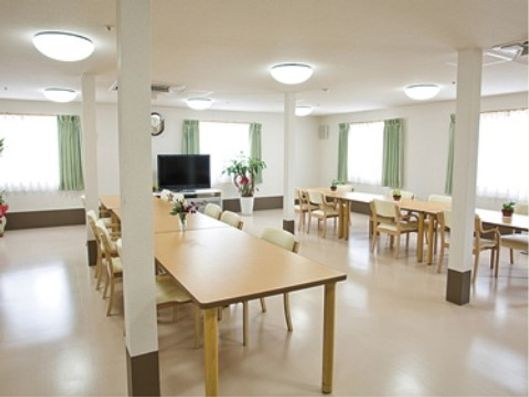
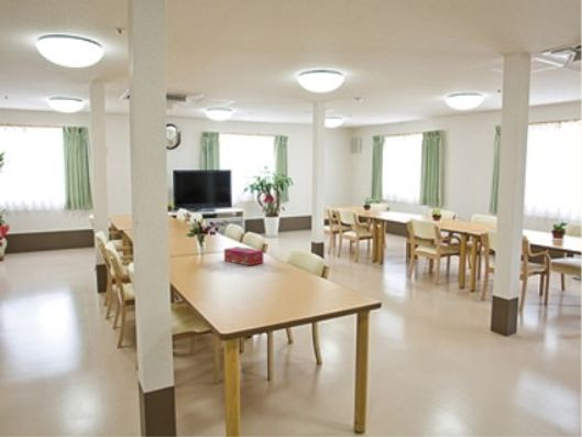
+ tissue box (243, 255)
